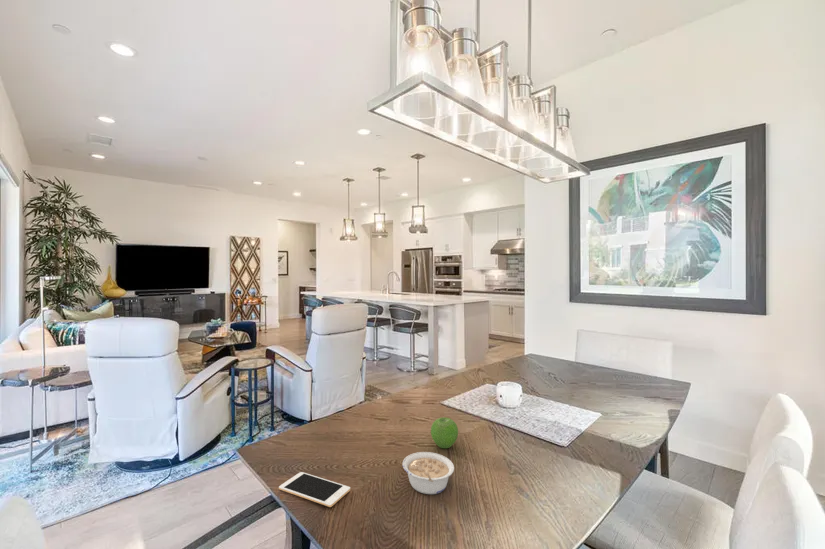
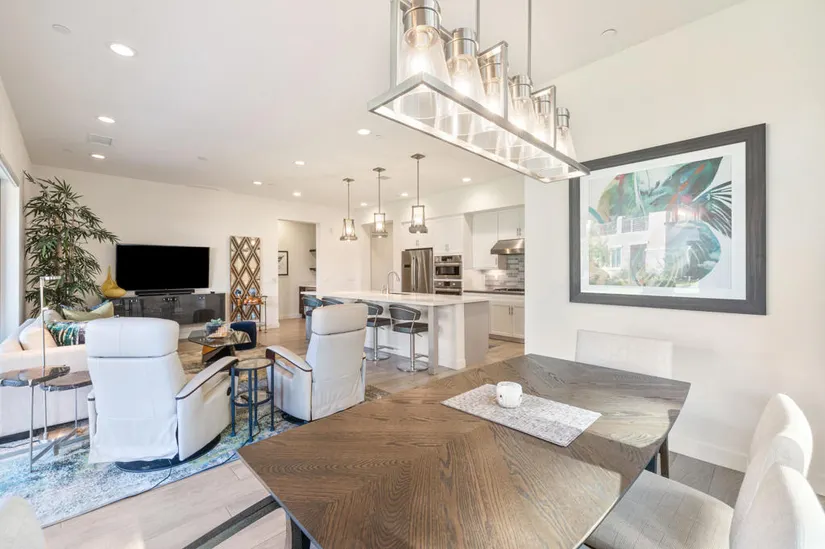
- cell phone (314, 488)
- fruit (444, 432)
- legume (429, 473)
